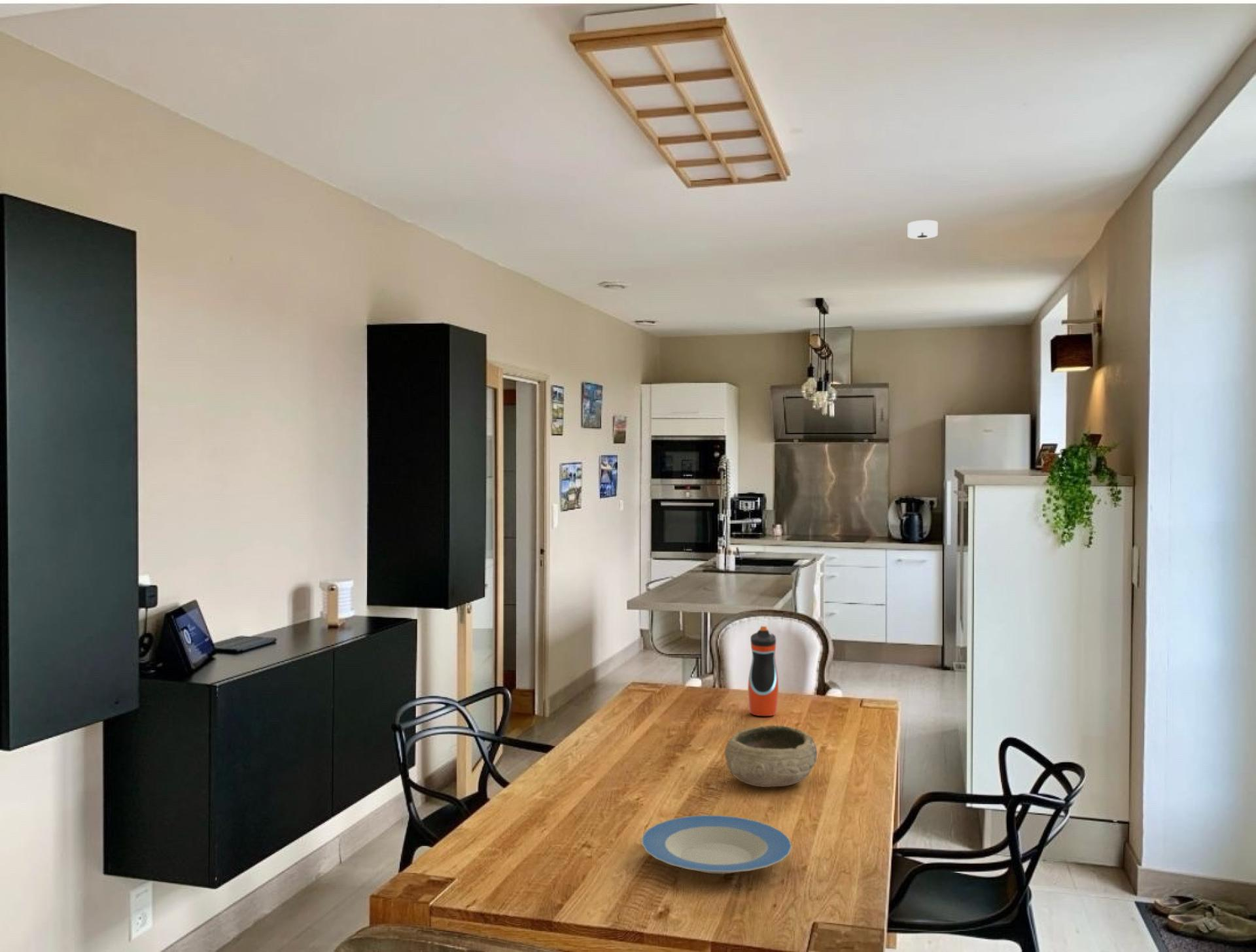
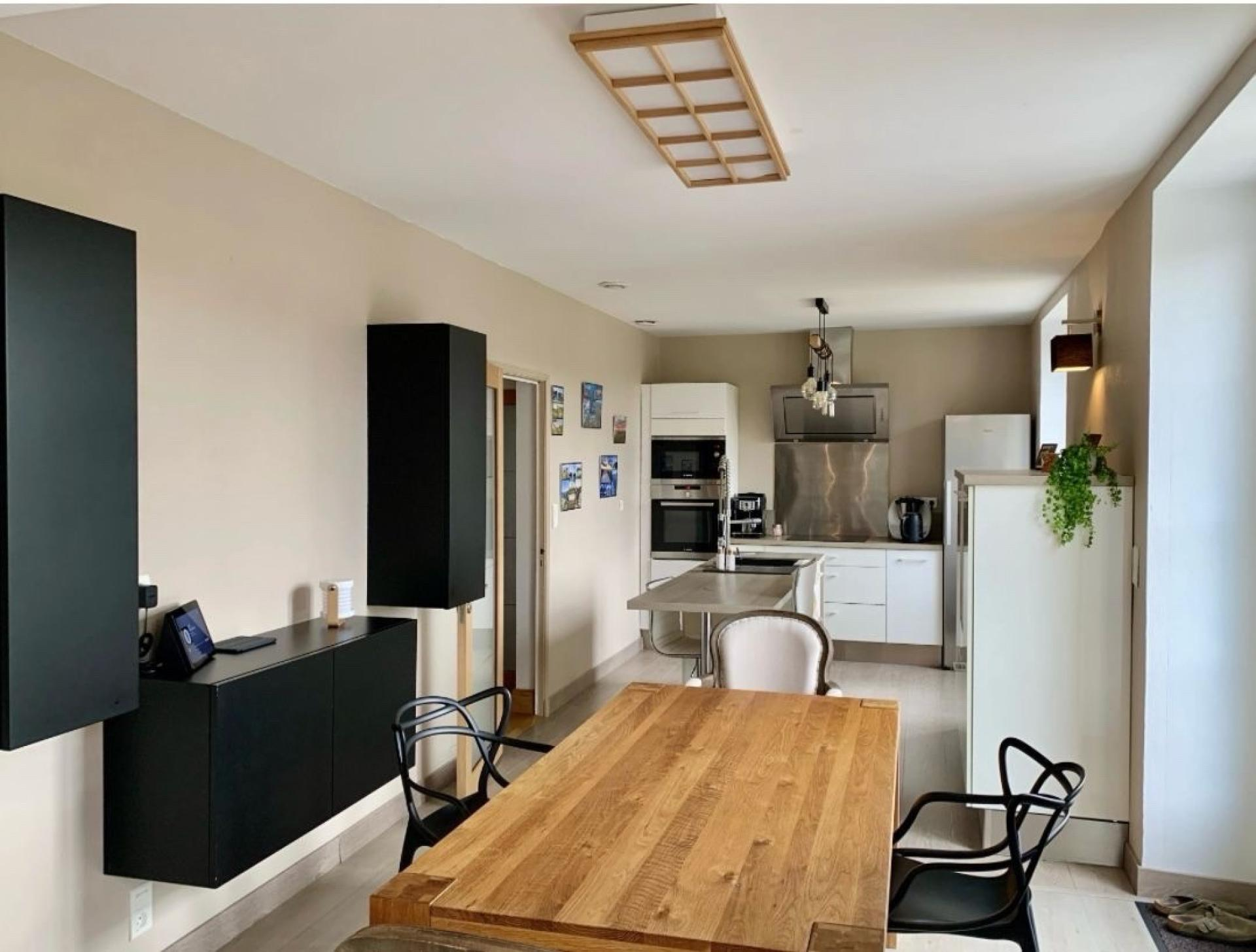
- water bottle (763, 670)
- bowl (771, 757)
- plate (716, 850)
- smoke detector (922, 230)
